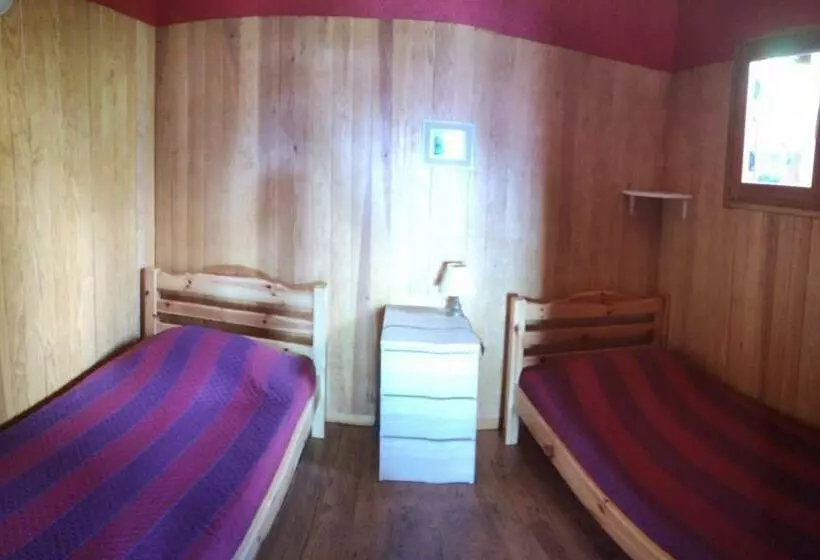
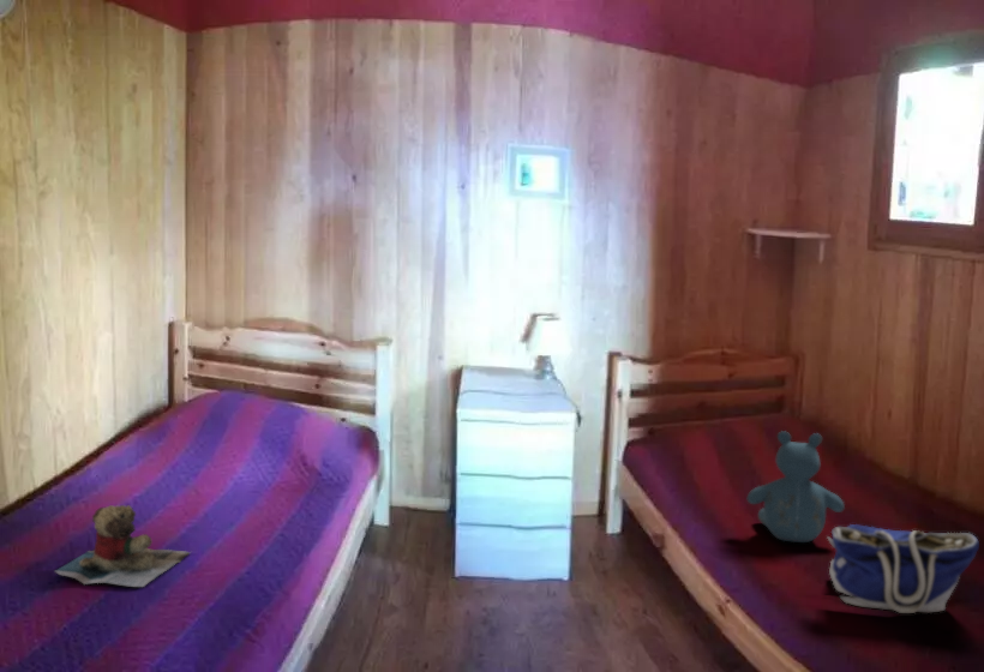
+ tote bag (894, 564)
+ teddy bear (793, 482)
+ teddy bear (126, 533)
